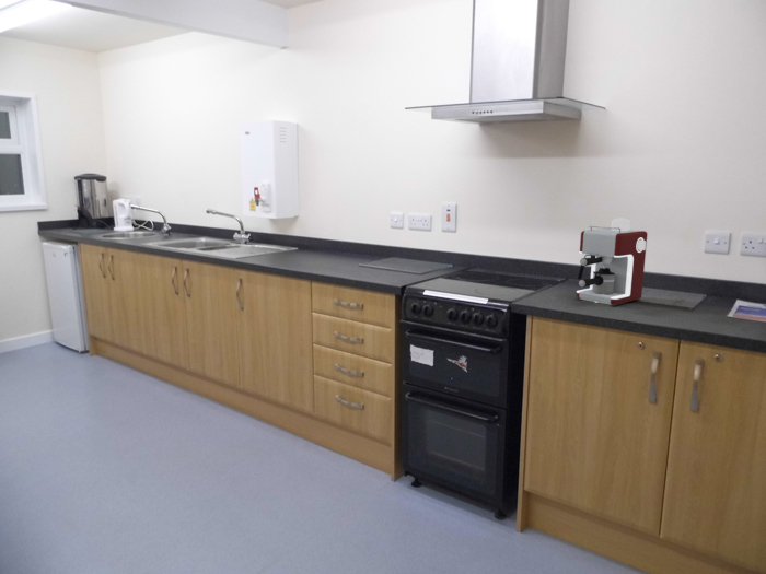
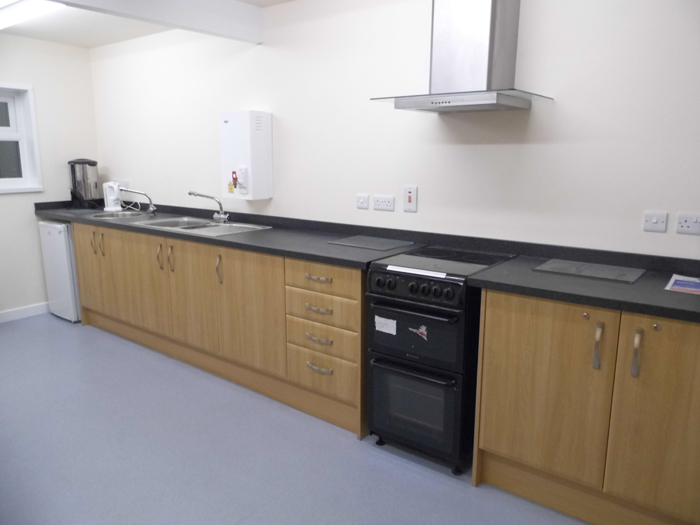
- coffee maker (605, 260)
